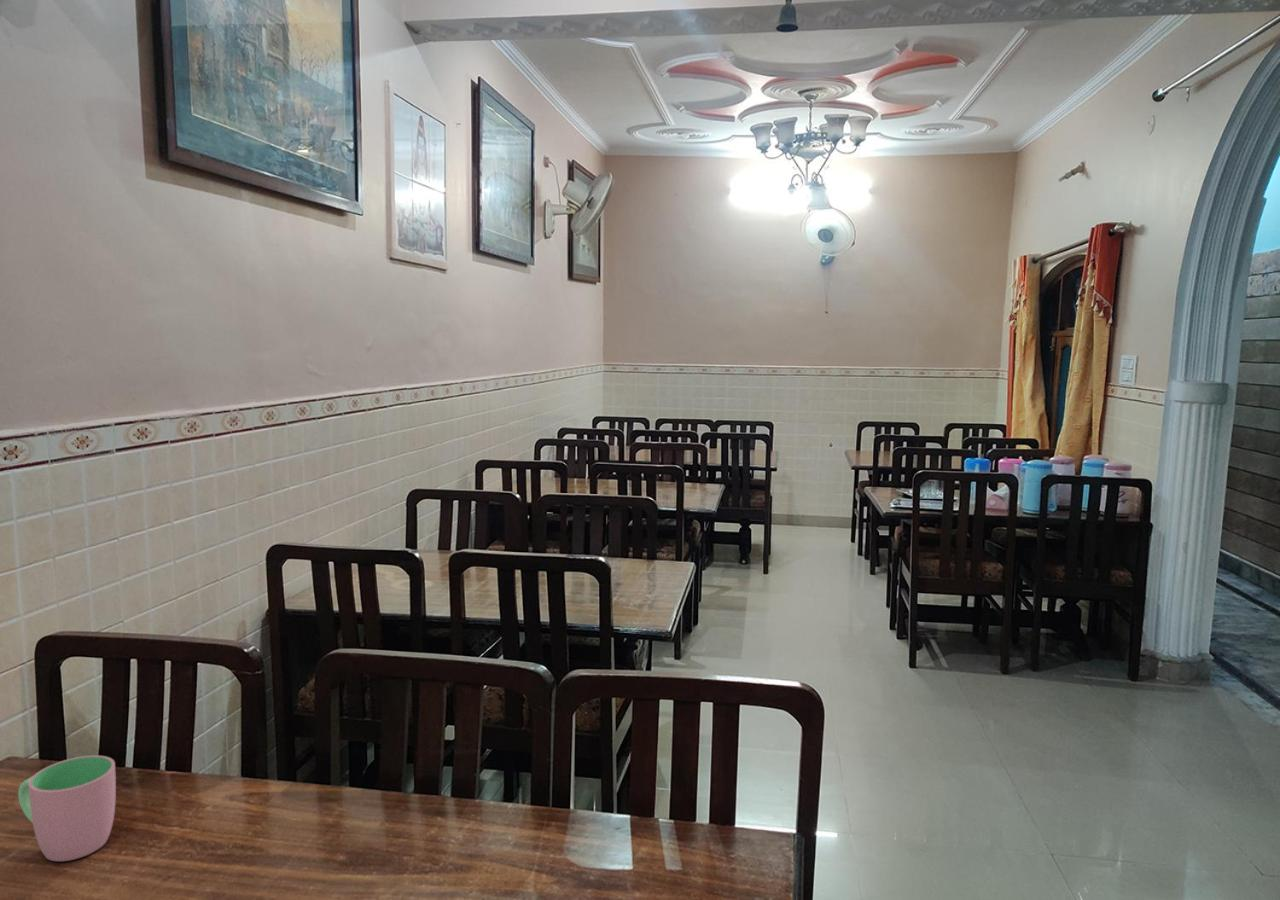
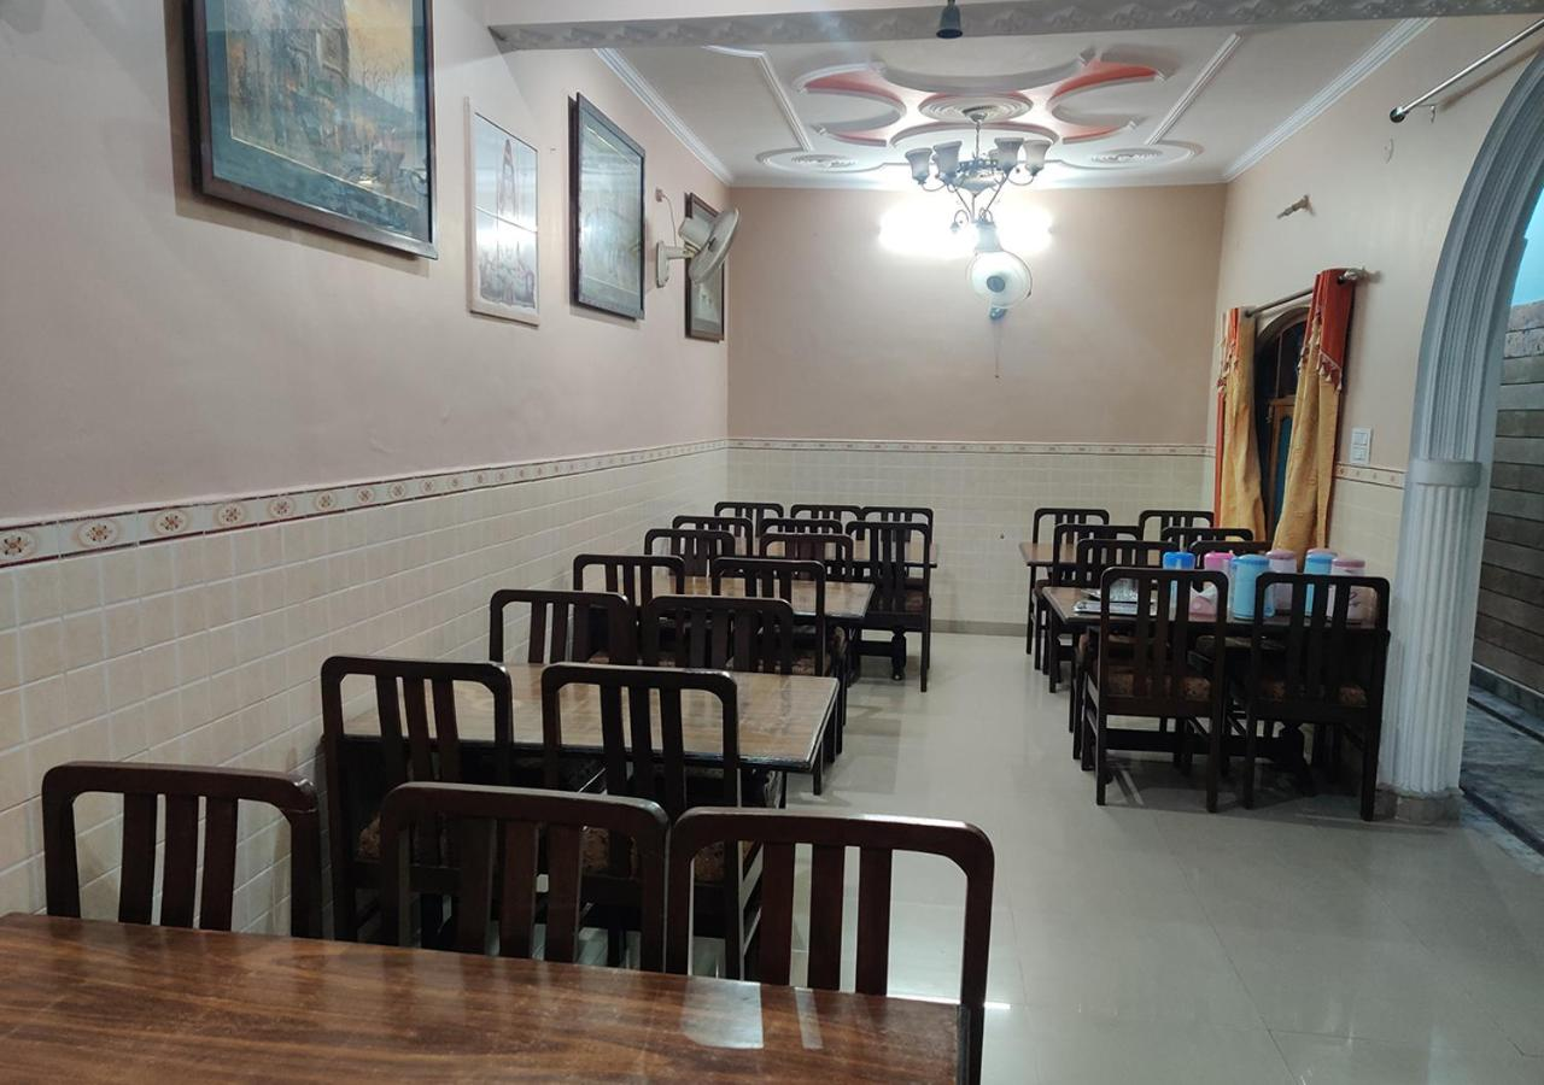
- cup (64, 807)
